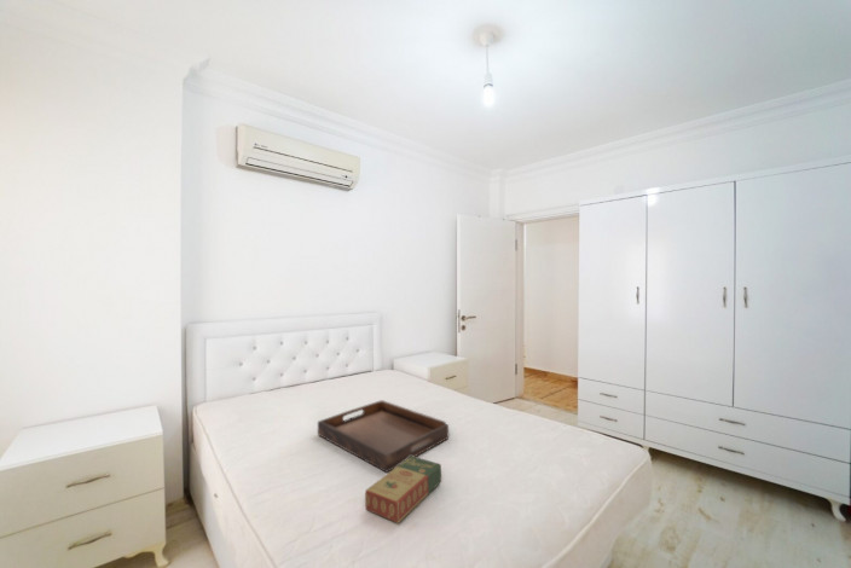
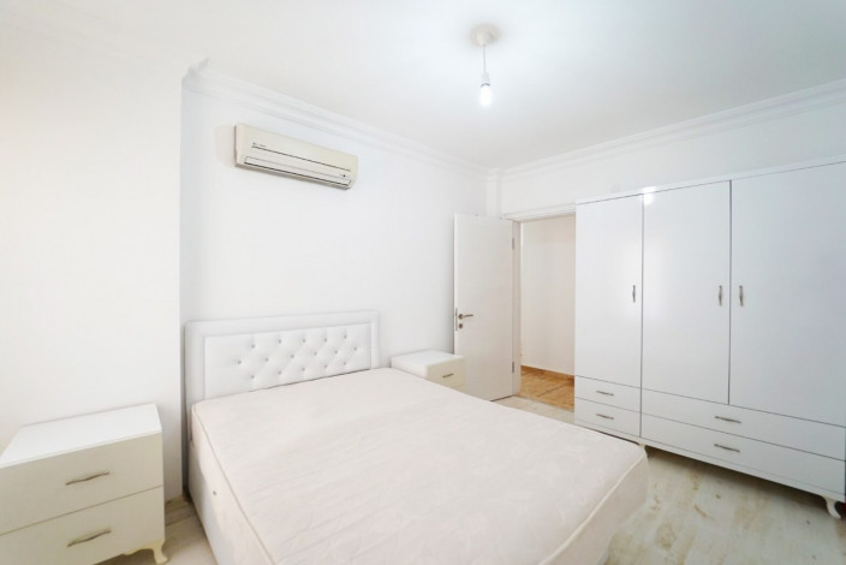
- serving tray (383, 429)
- book (405, 485)
